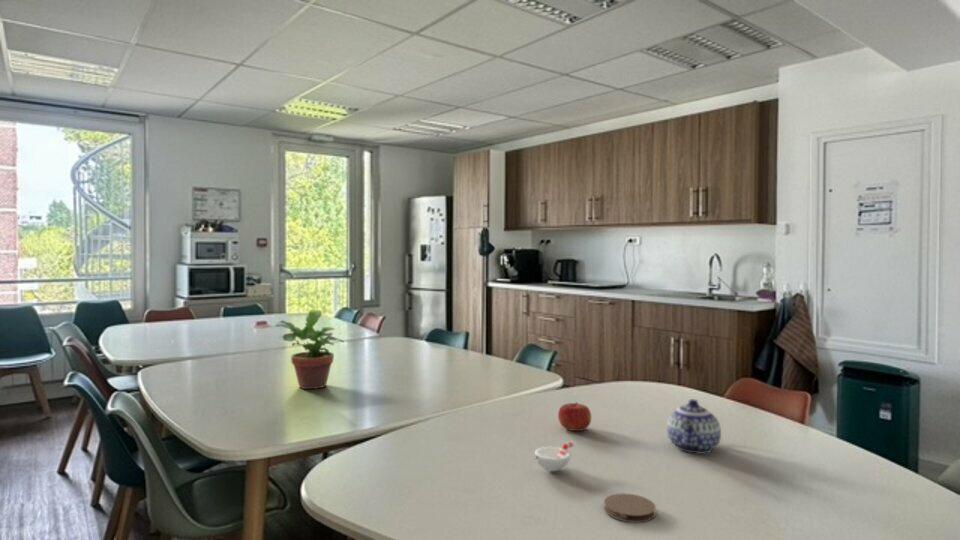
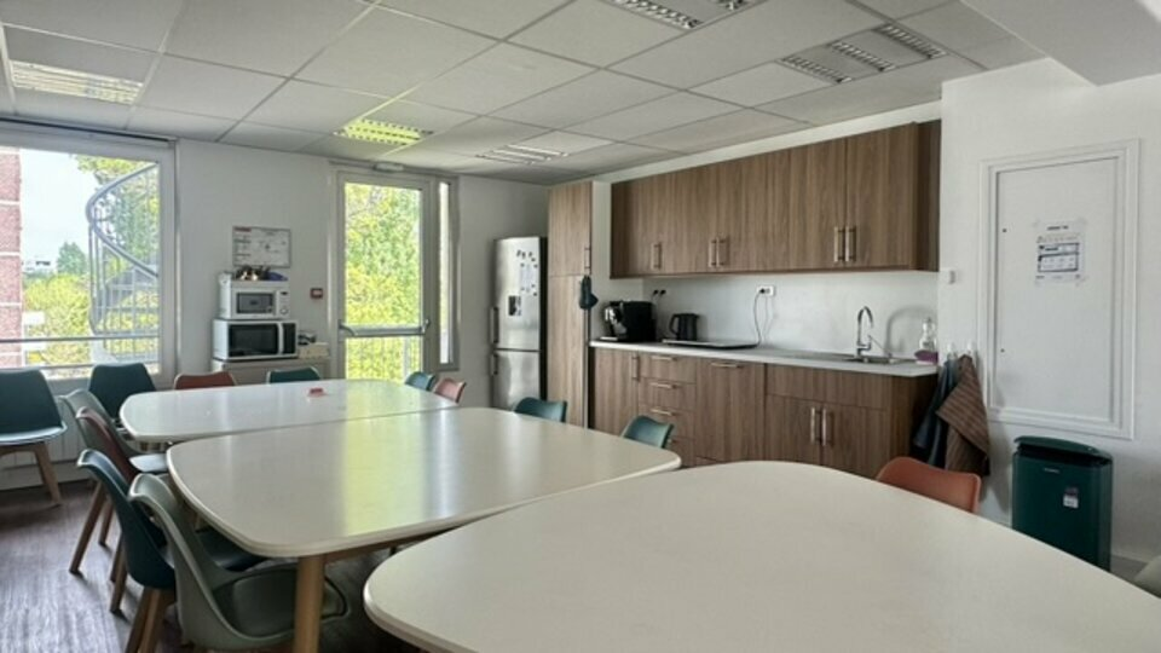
- cup (555, 457)
- coaster (629, 507)
- potted plant (311, 350)
- teapot (693, 423)
- fruit (574, 415)
